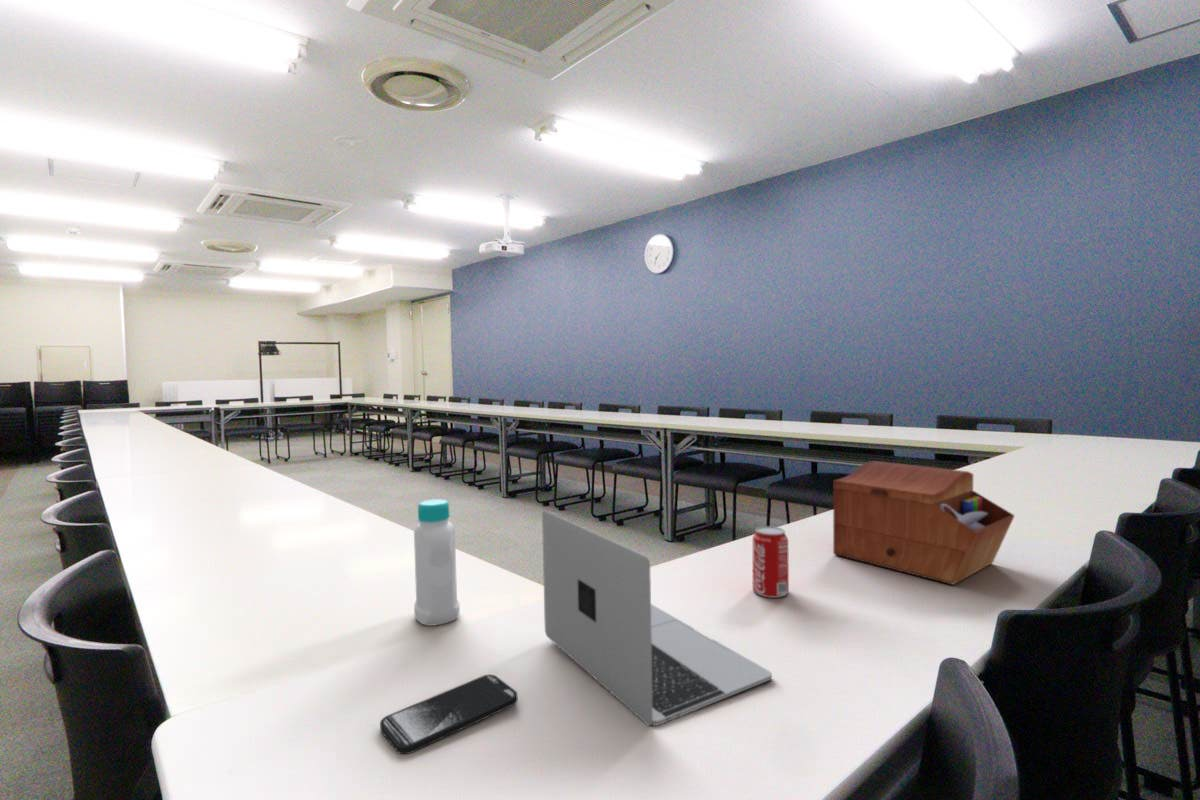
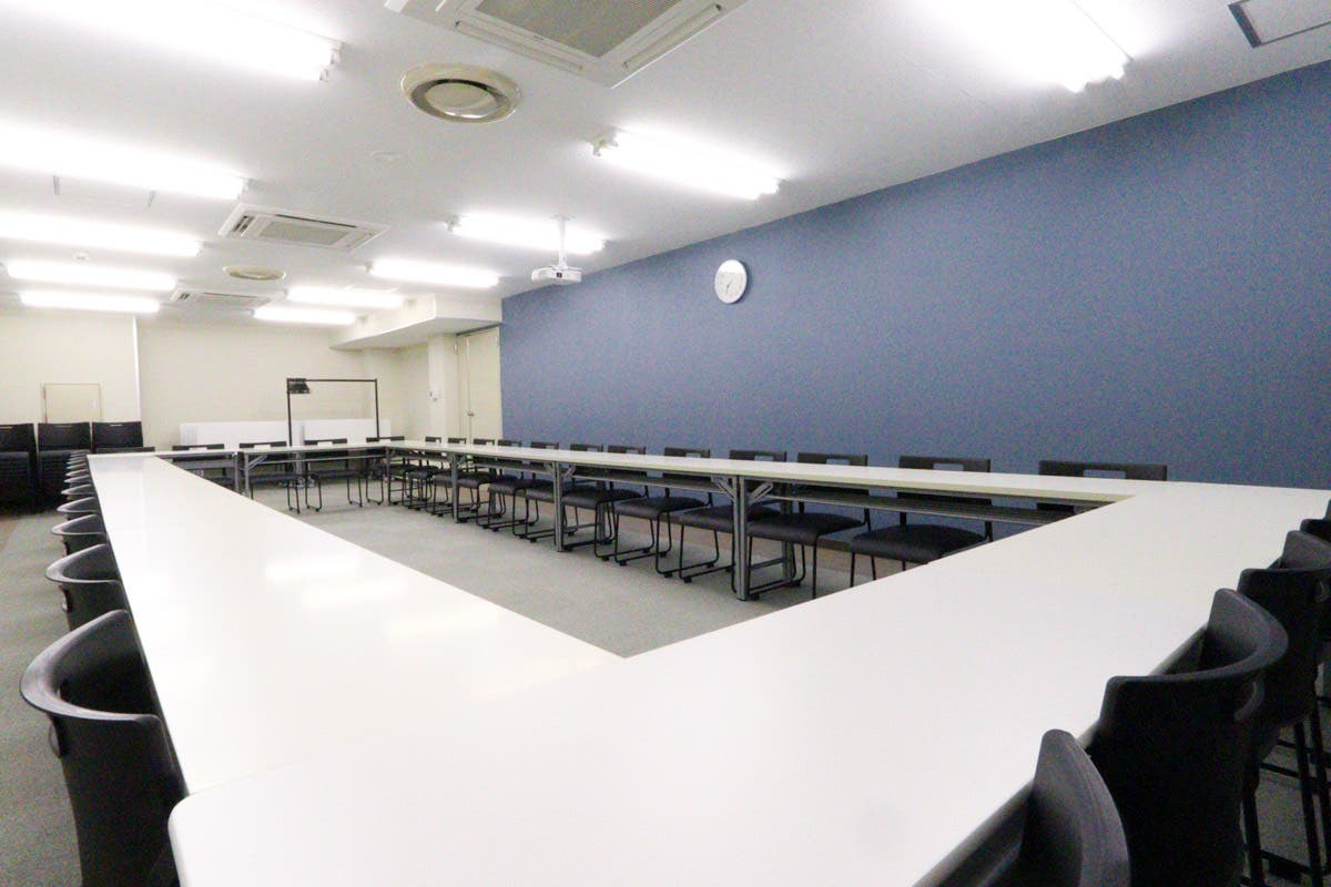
- beverage can (770, 561)
- bottle (435, 559)
- sewing box (918, 516)
- laptop (648, 589)
- smartphone (451, 710)
